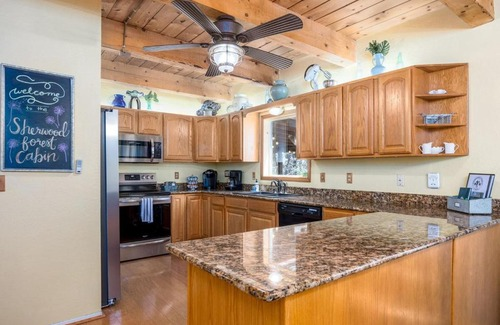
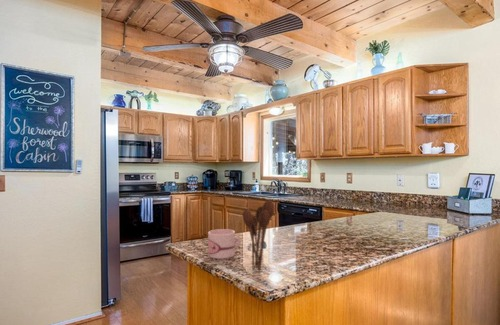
+ utensil holder (259, 235)
+ mug (225, 242)
